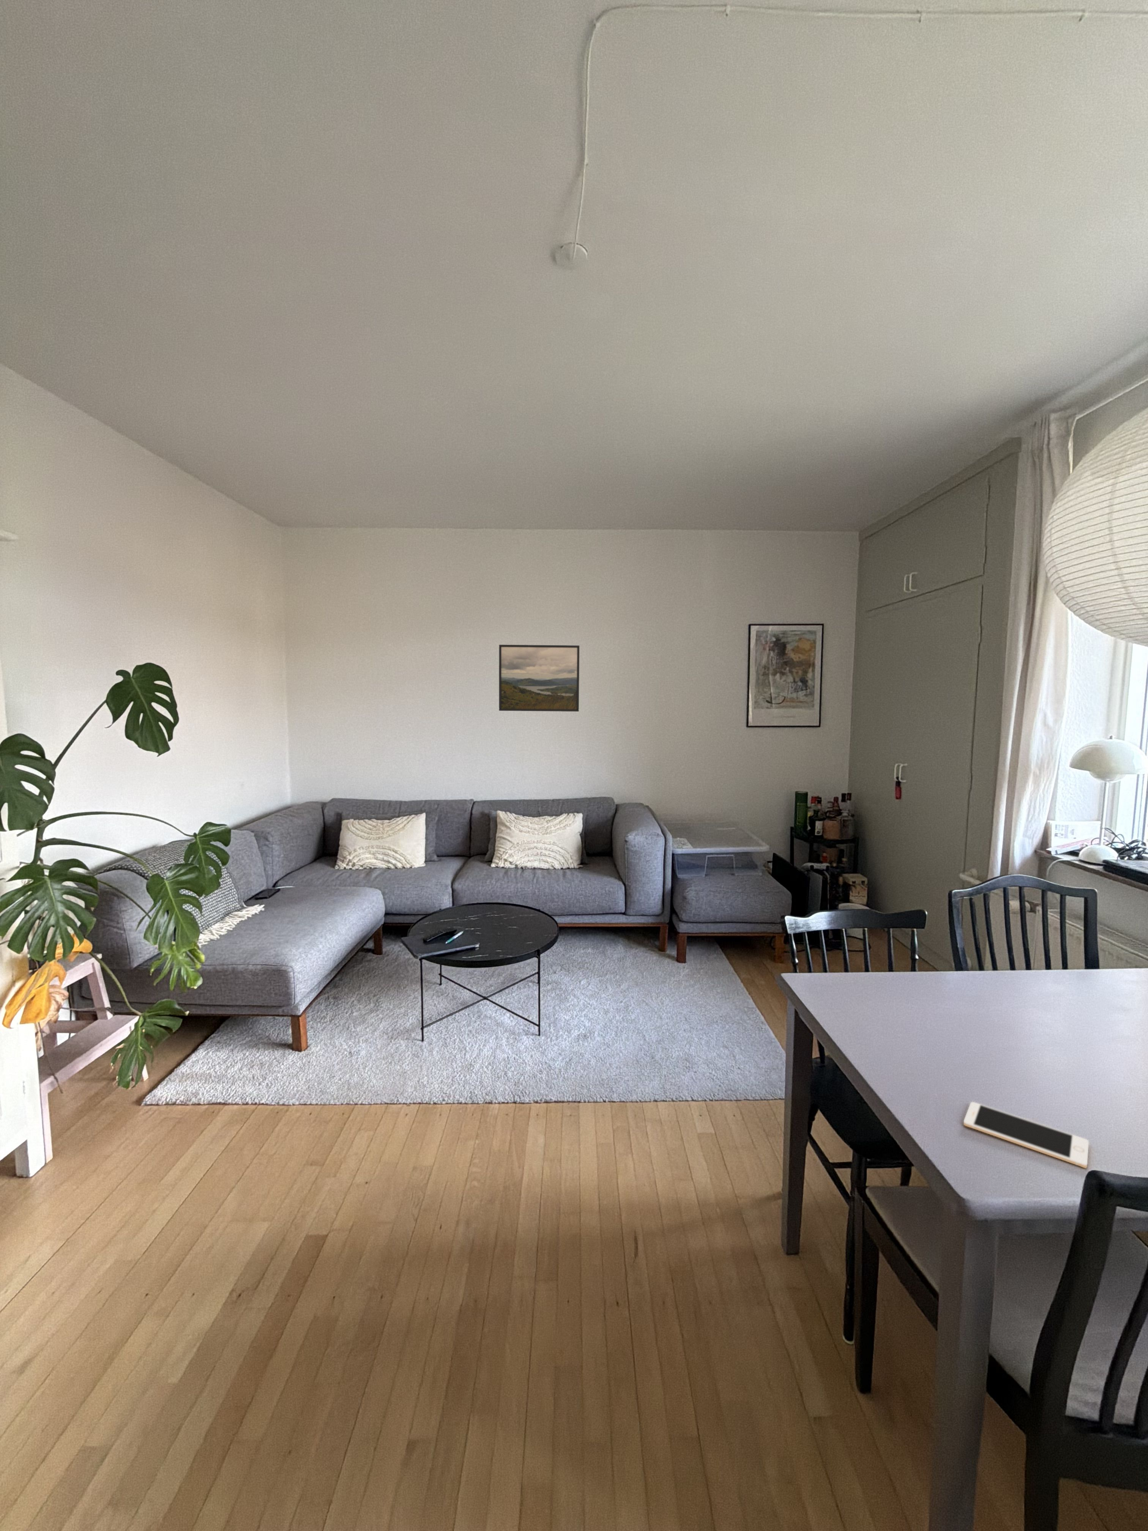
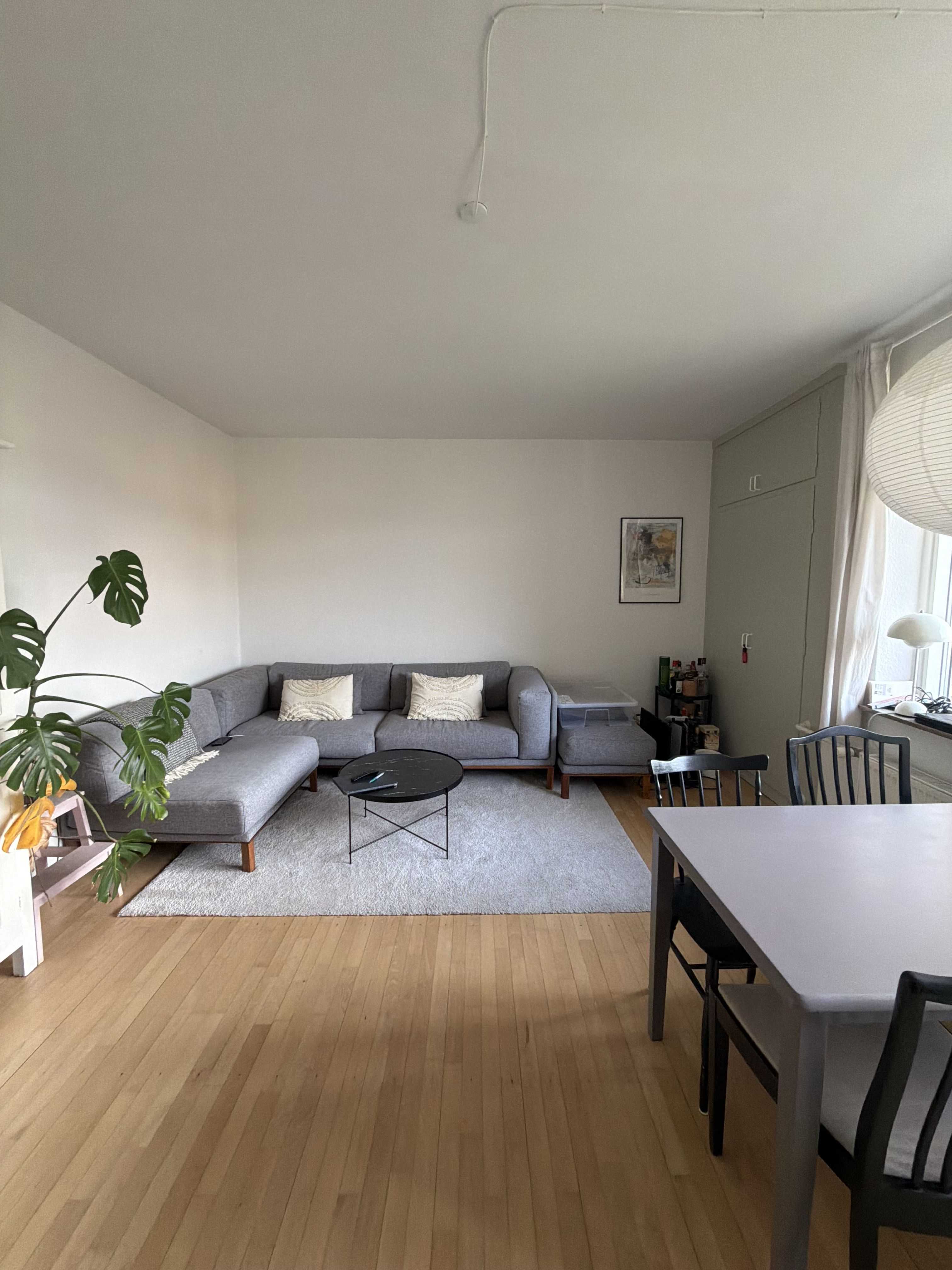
- cell phone (1024, 1132)
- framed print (539, 679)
